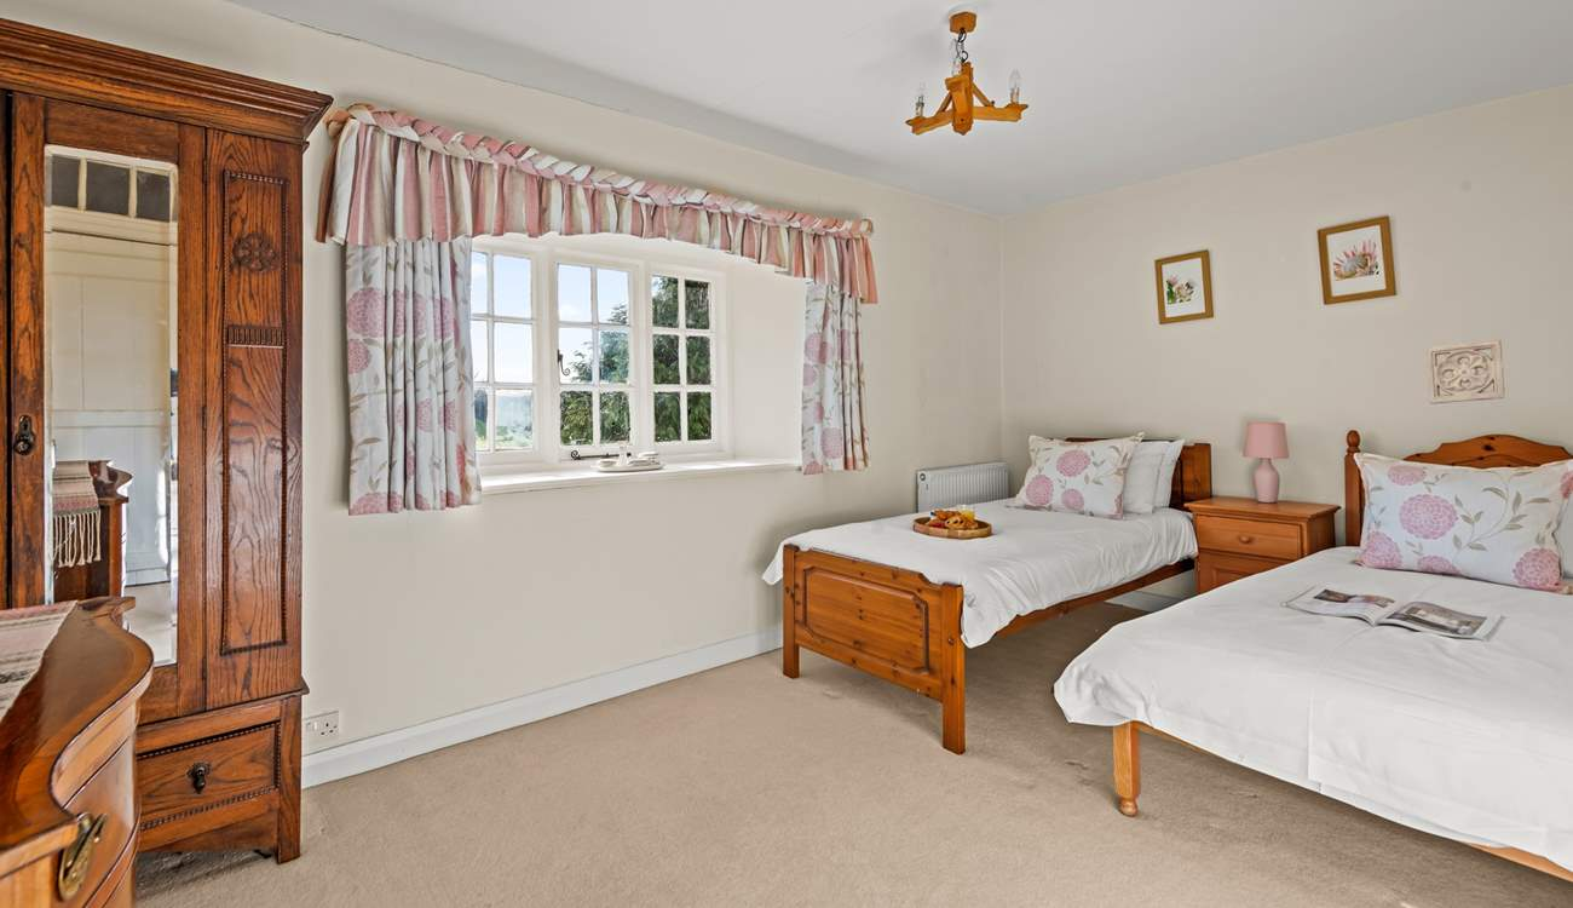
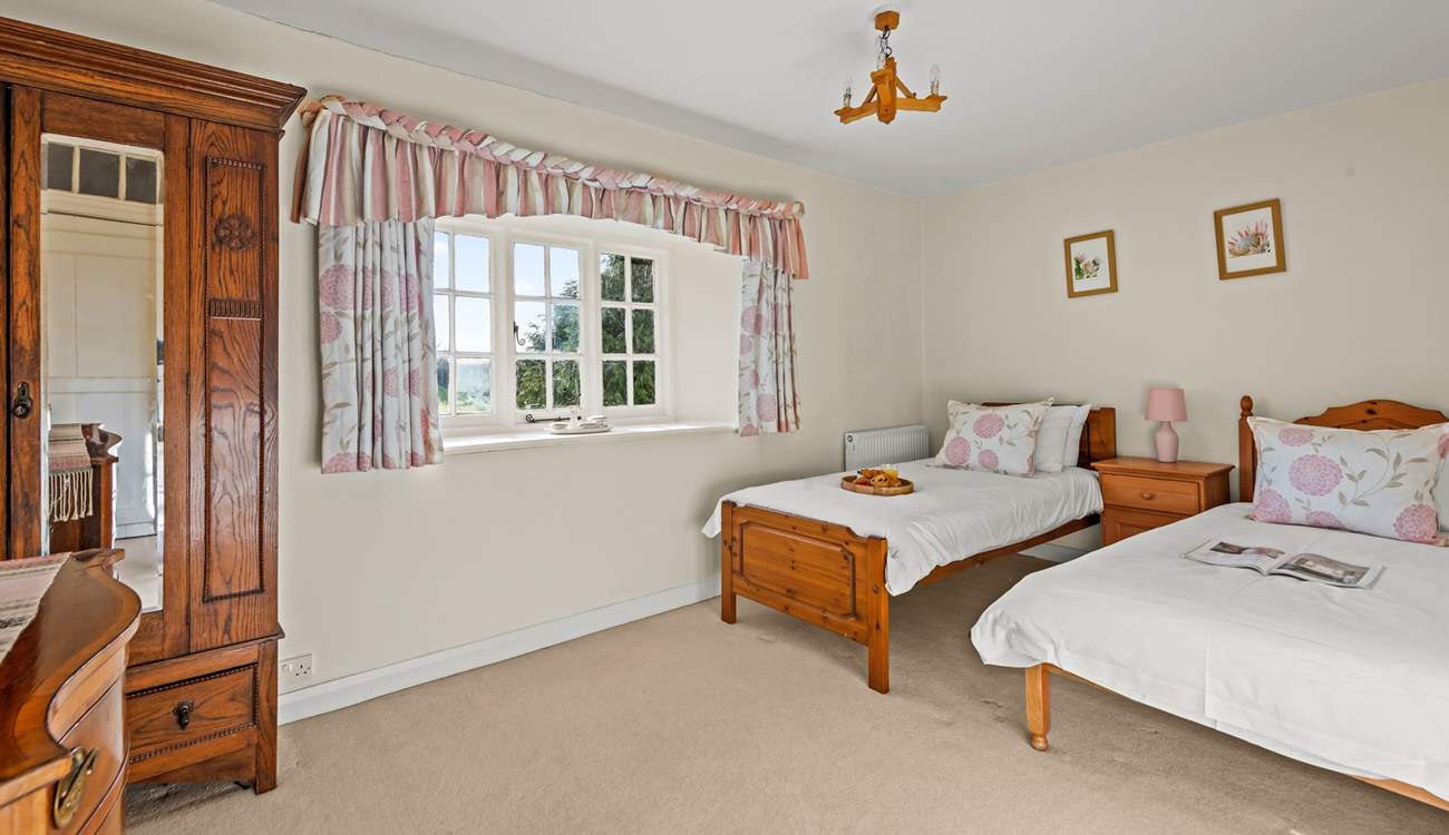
- wall ornament (1464, 373)
